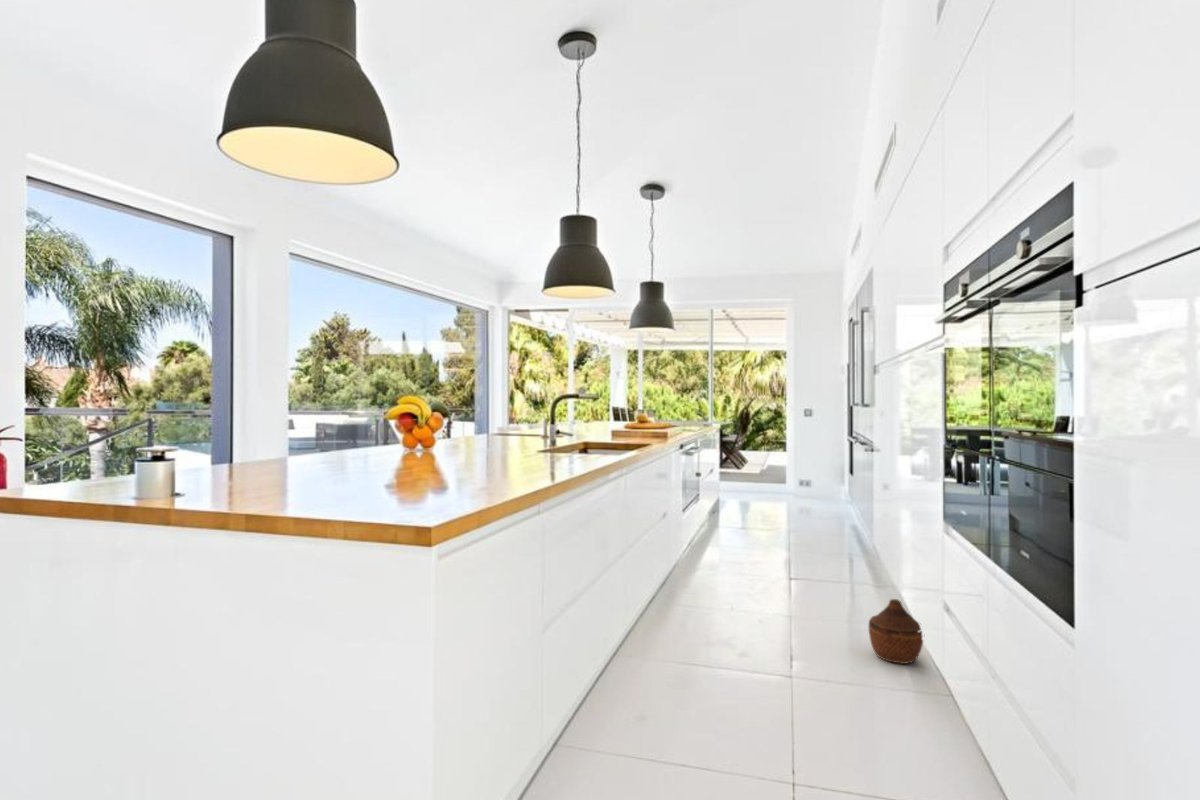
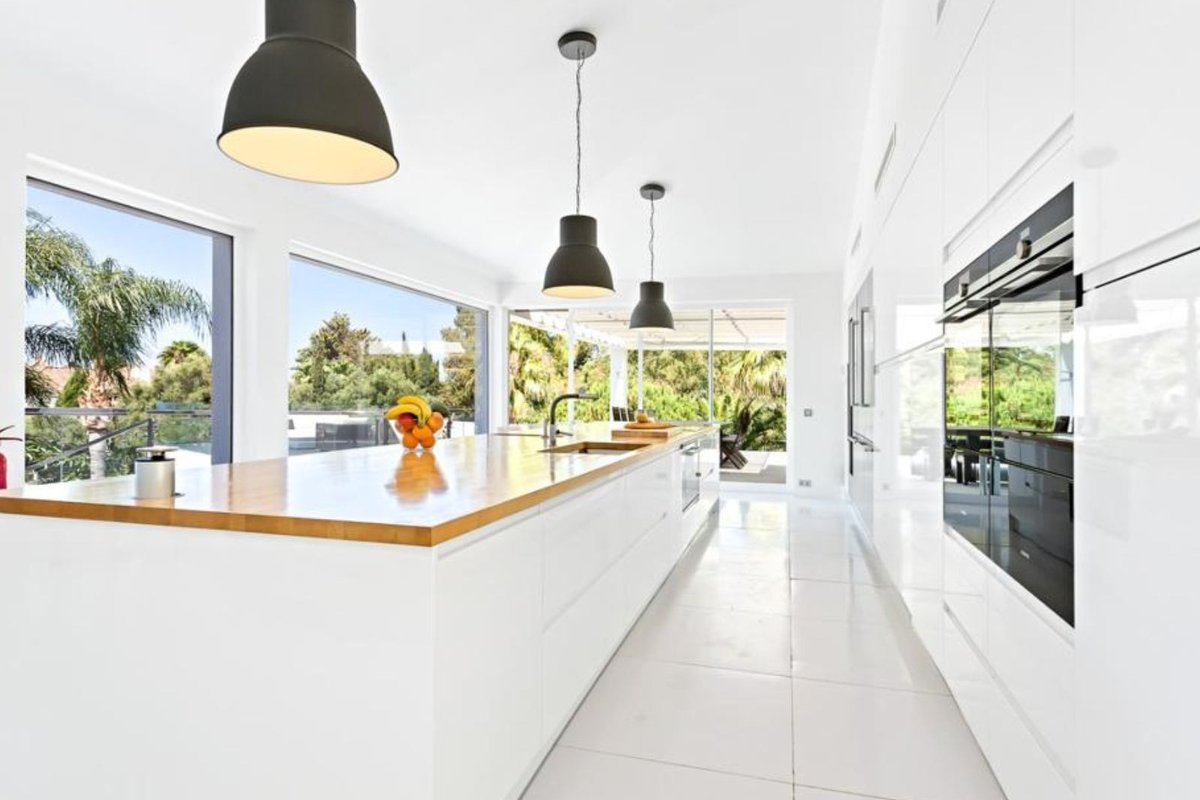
- woven basket (896, 628)
